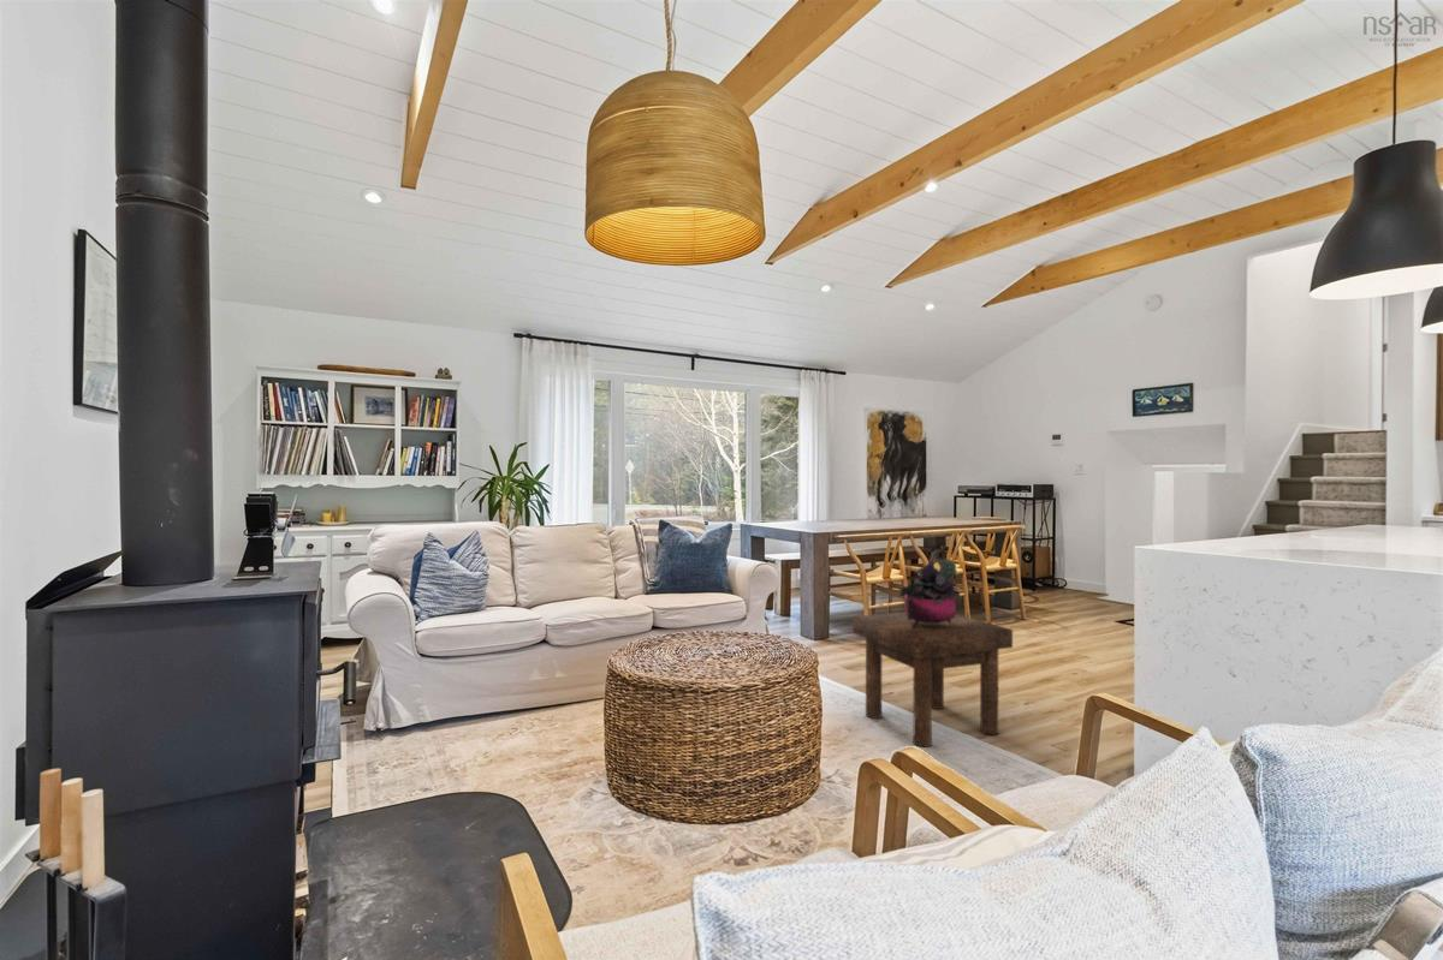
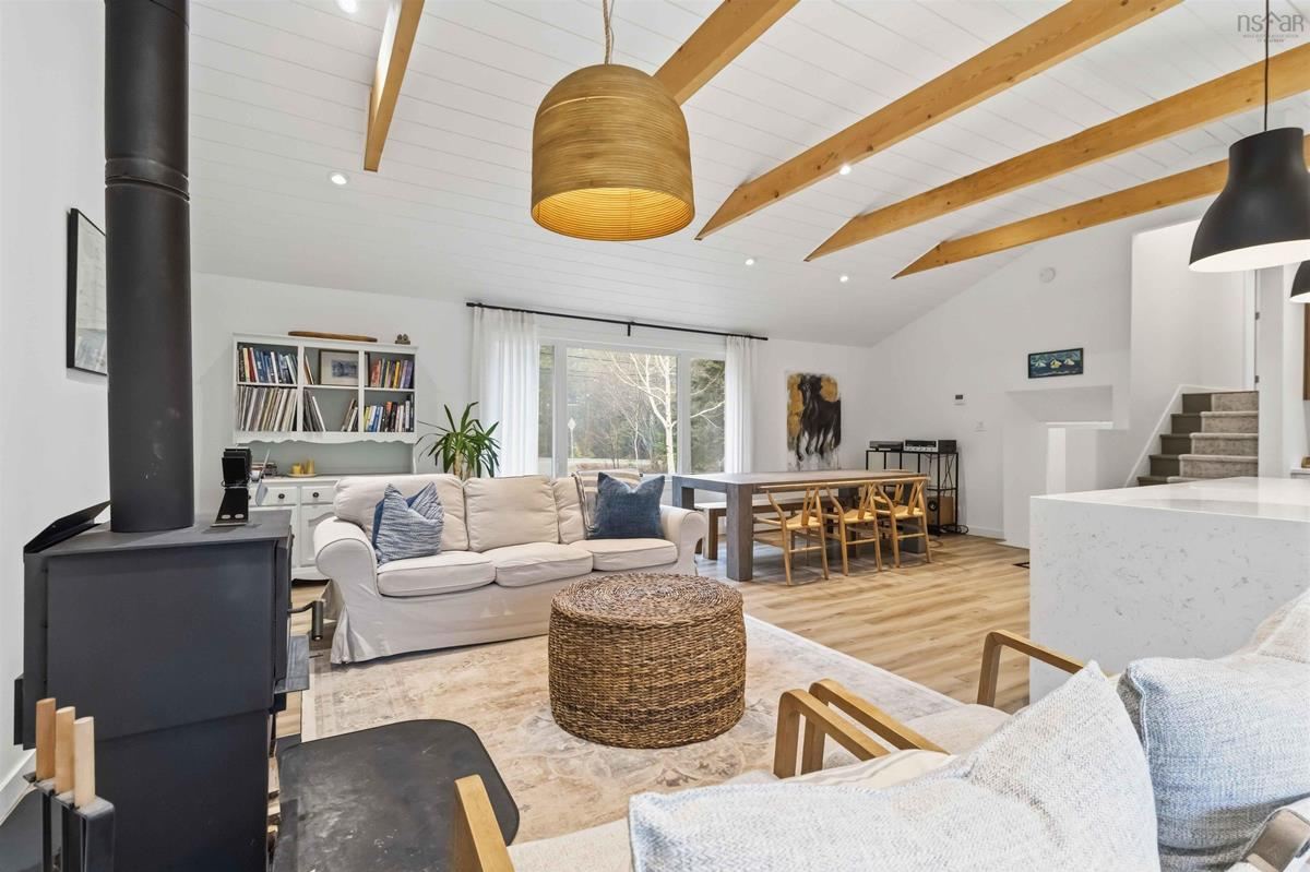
- potted plant (927, 585)
- stool (928, 672)
